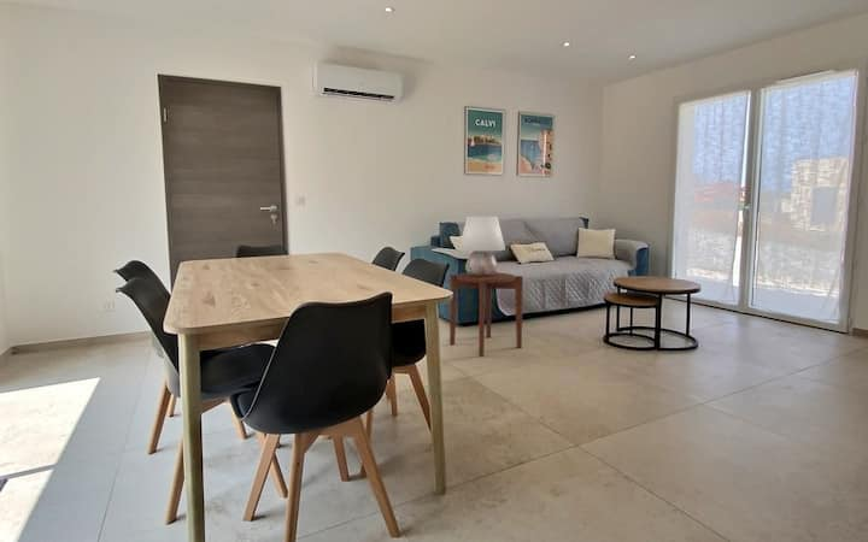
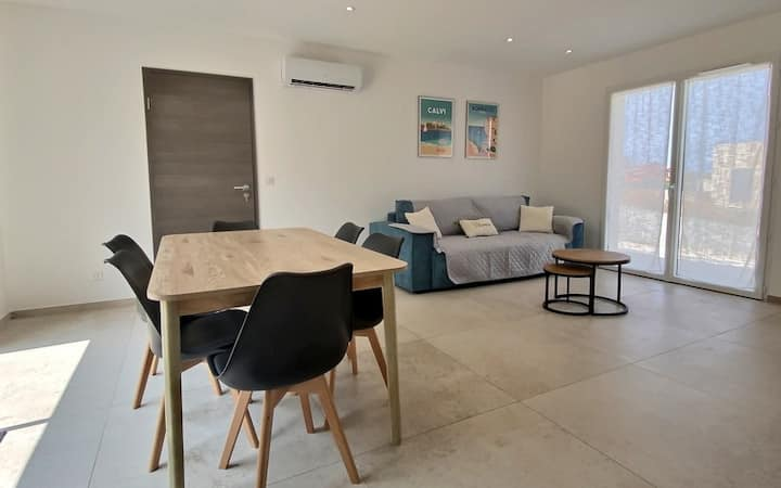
- side table (483, 311)
- table lamp (481, 246)
